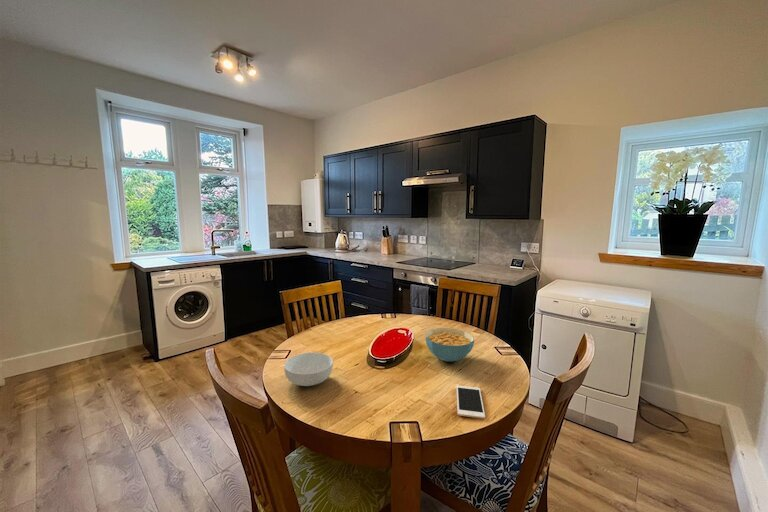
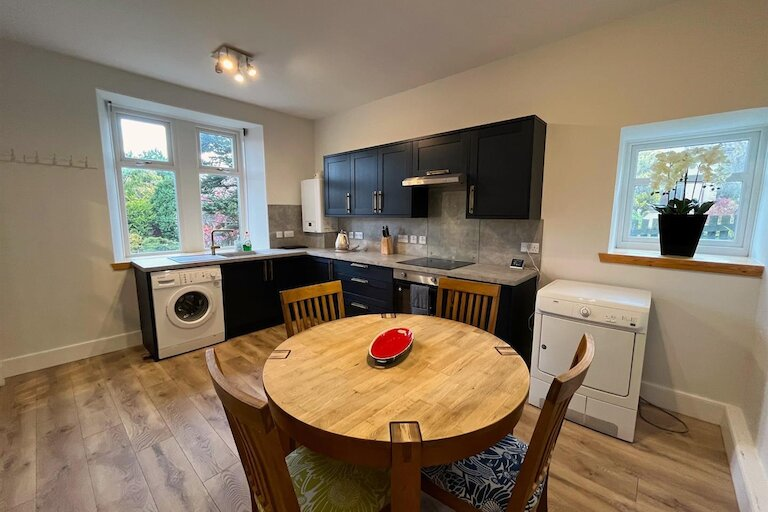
- cereal bowl (309, 371)
- cell phone (469, 400)
- cereal bowl (448, 347)
